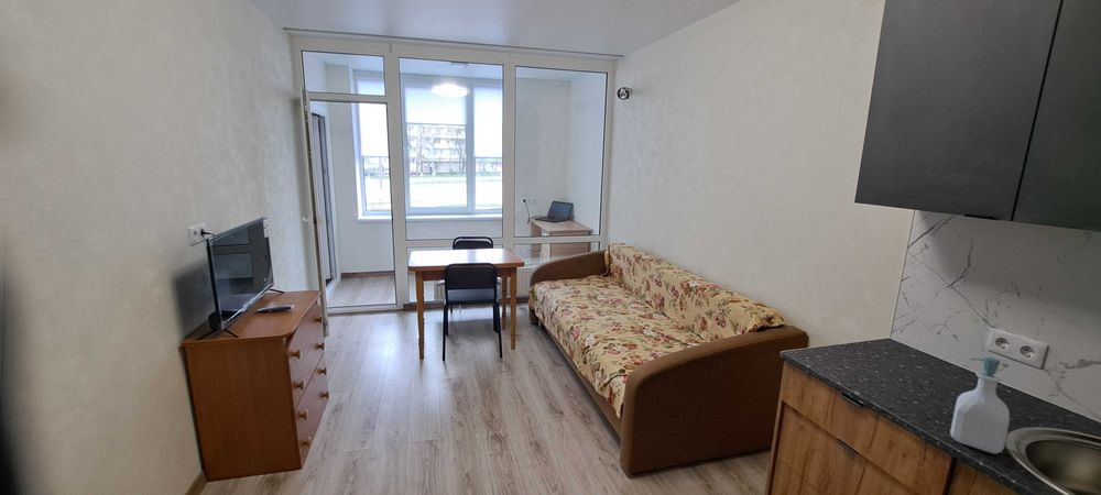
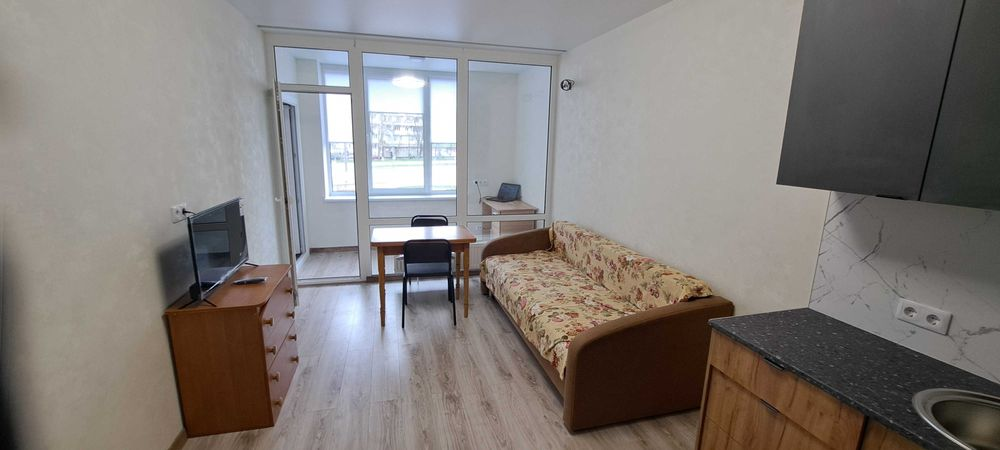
- soap bottle (983, 400)
